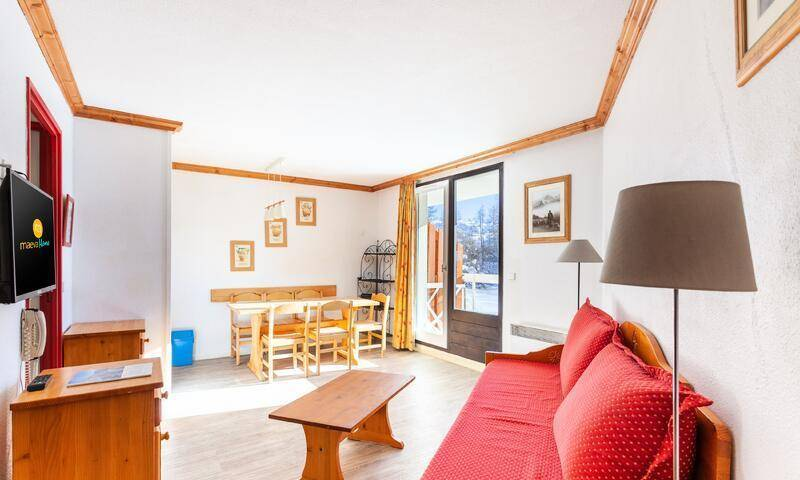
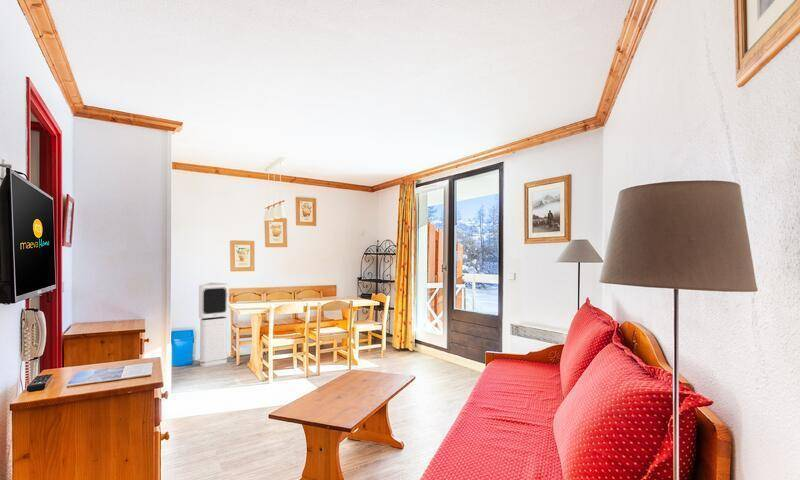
+ air purifier (212, 322)
